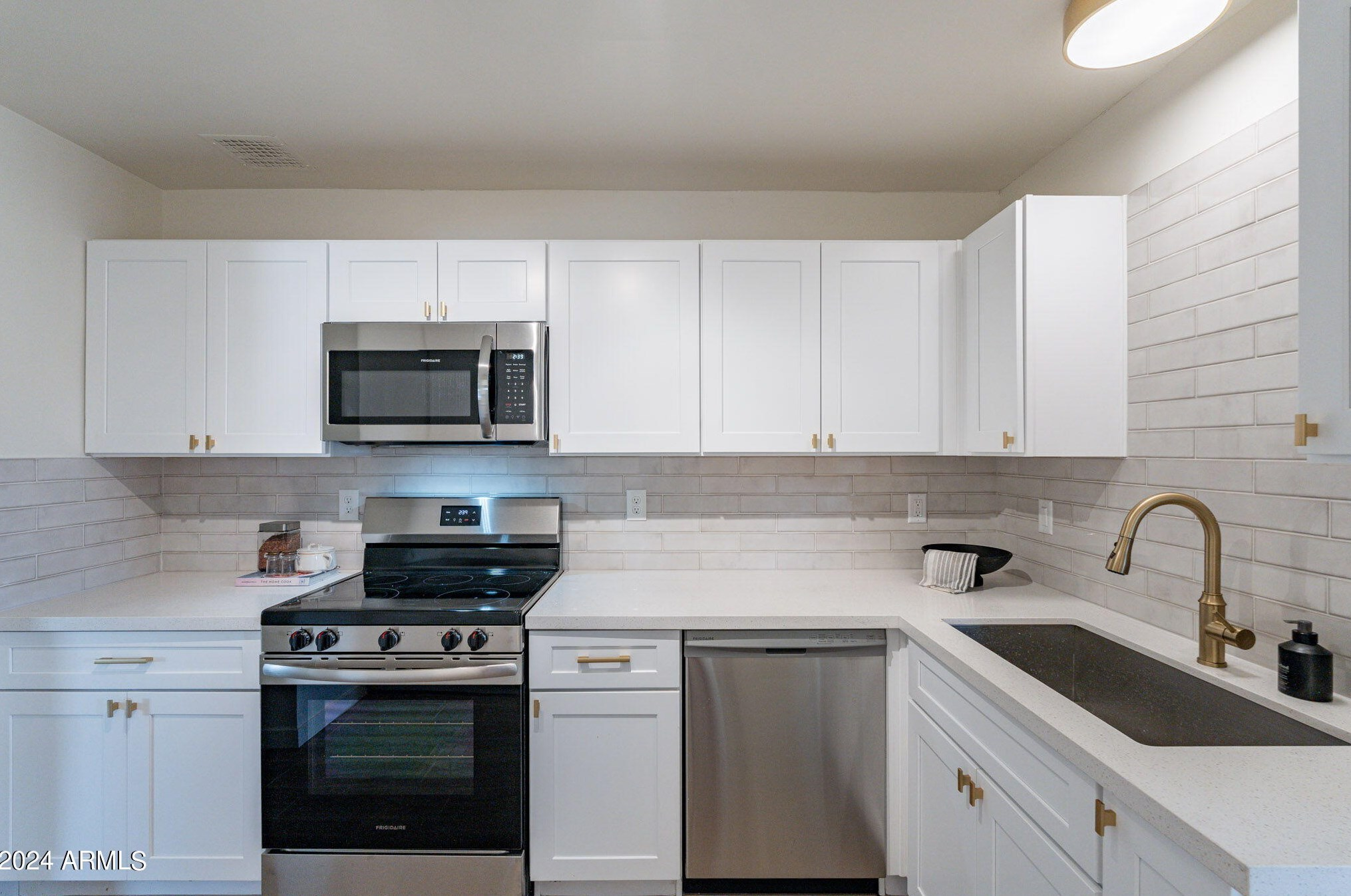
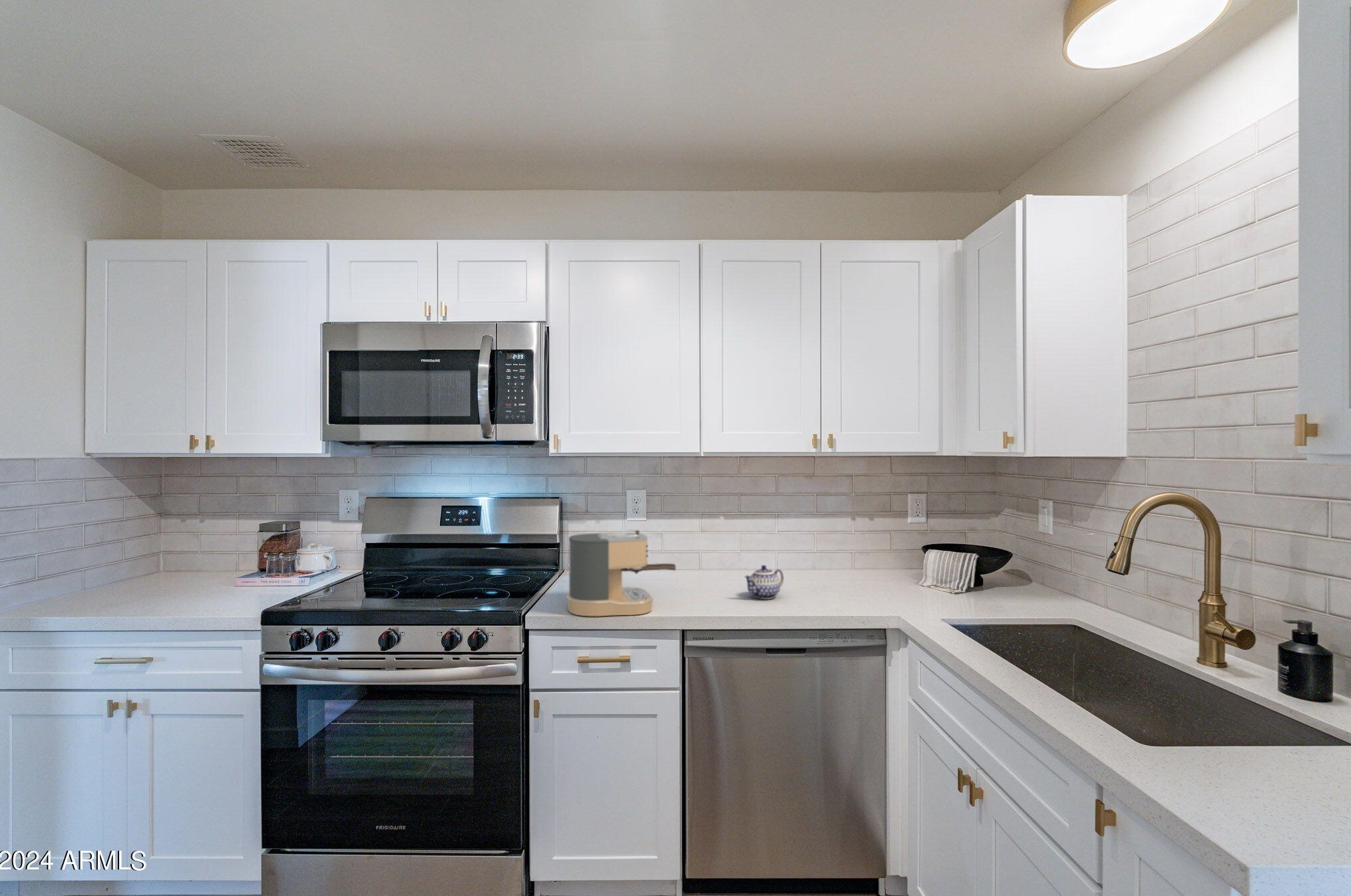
+ coffee maker (622, 569)
+ teapot (764, 581)
